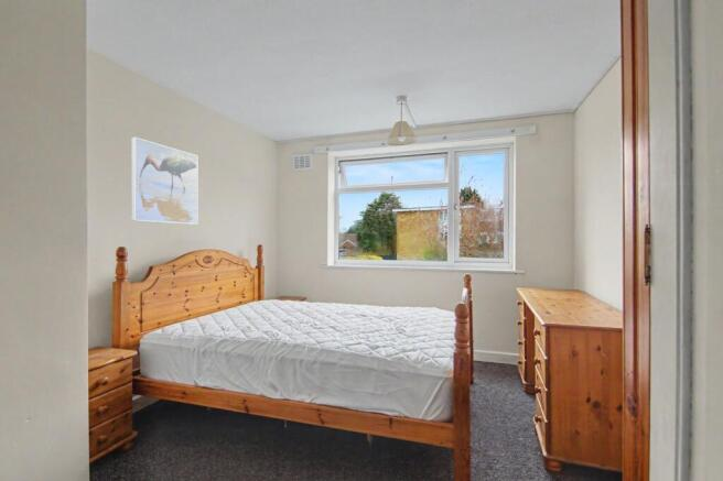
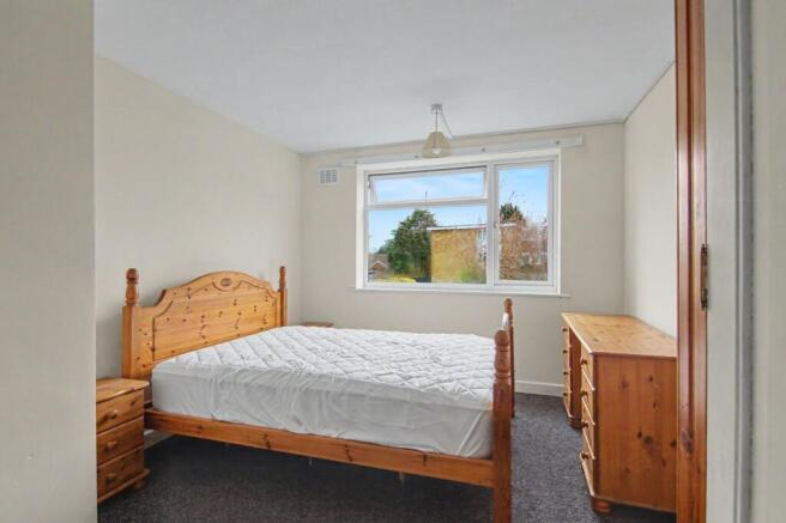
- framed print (168, 185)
